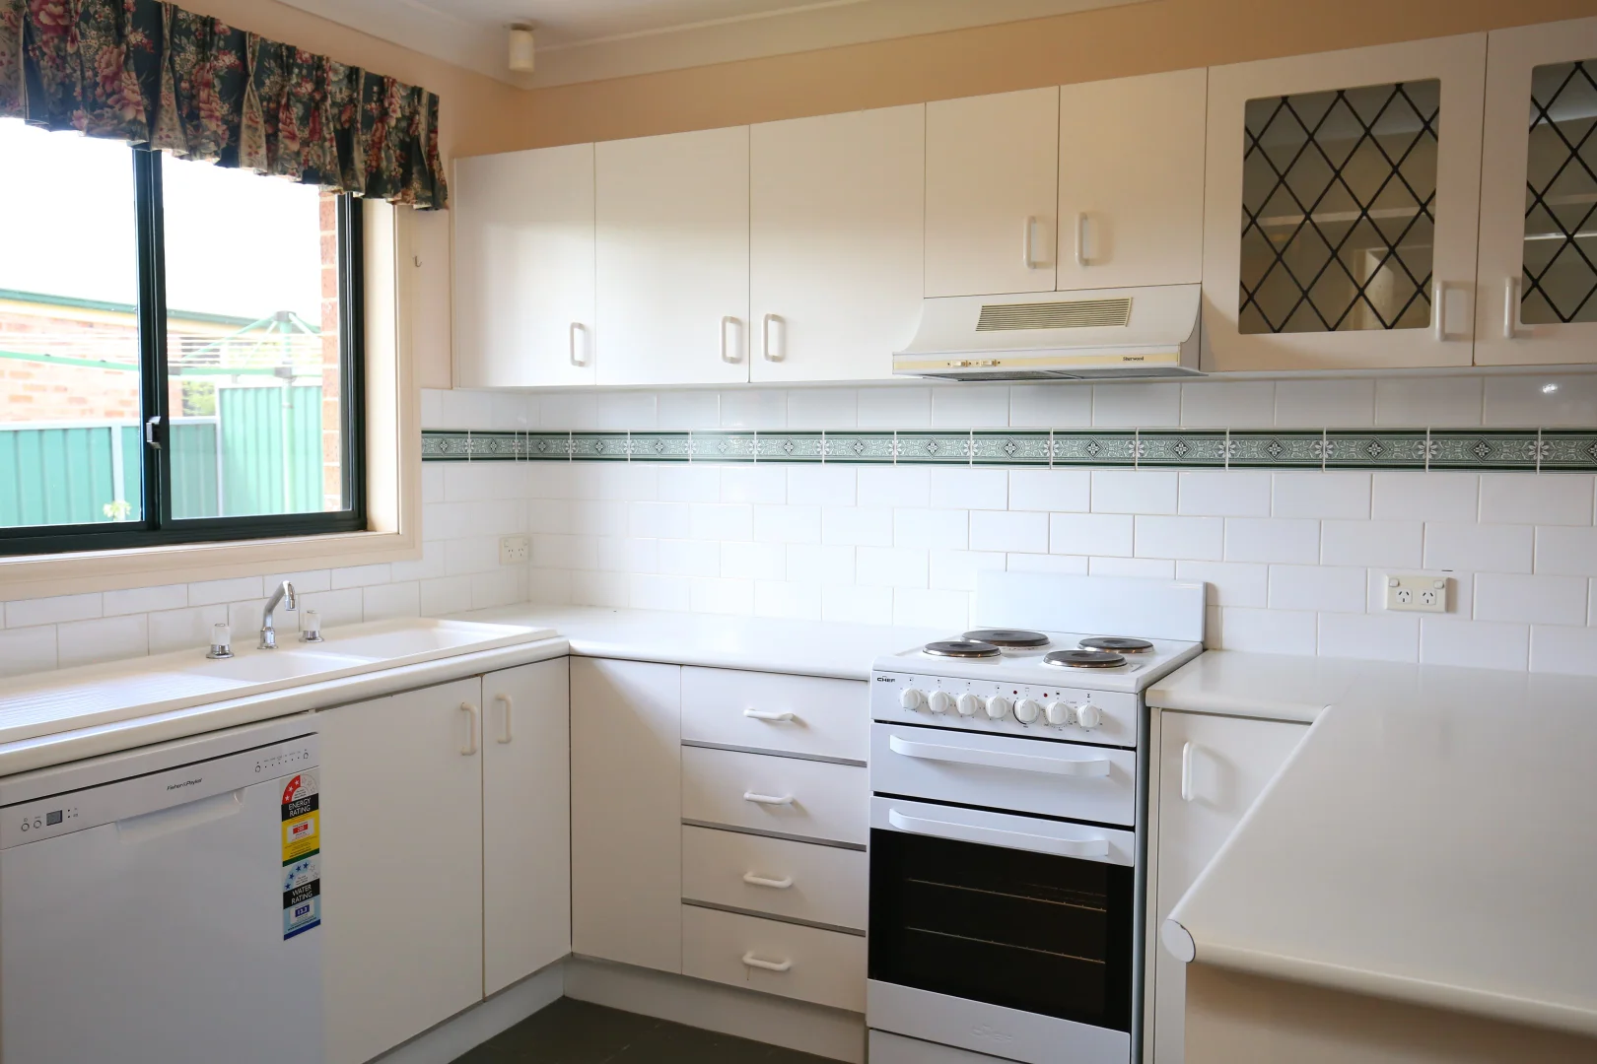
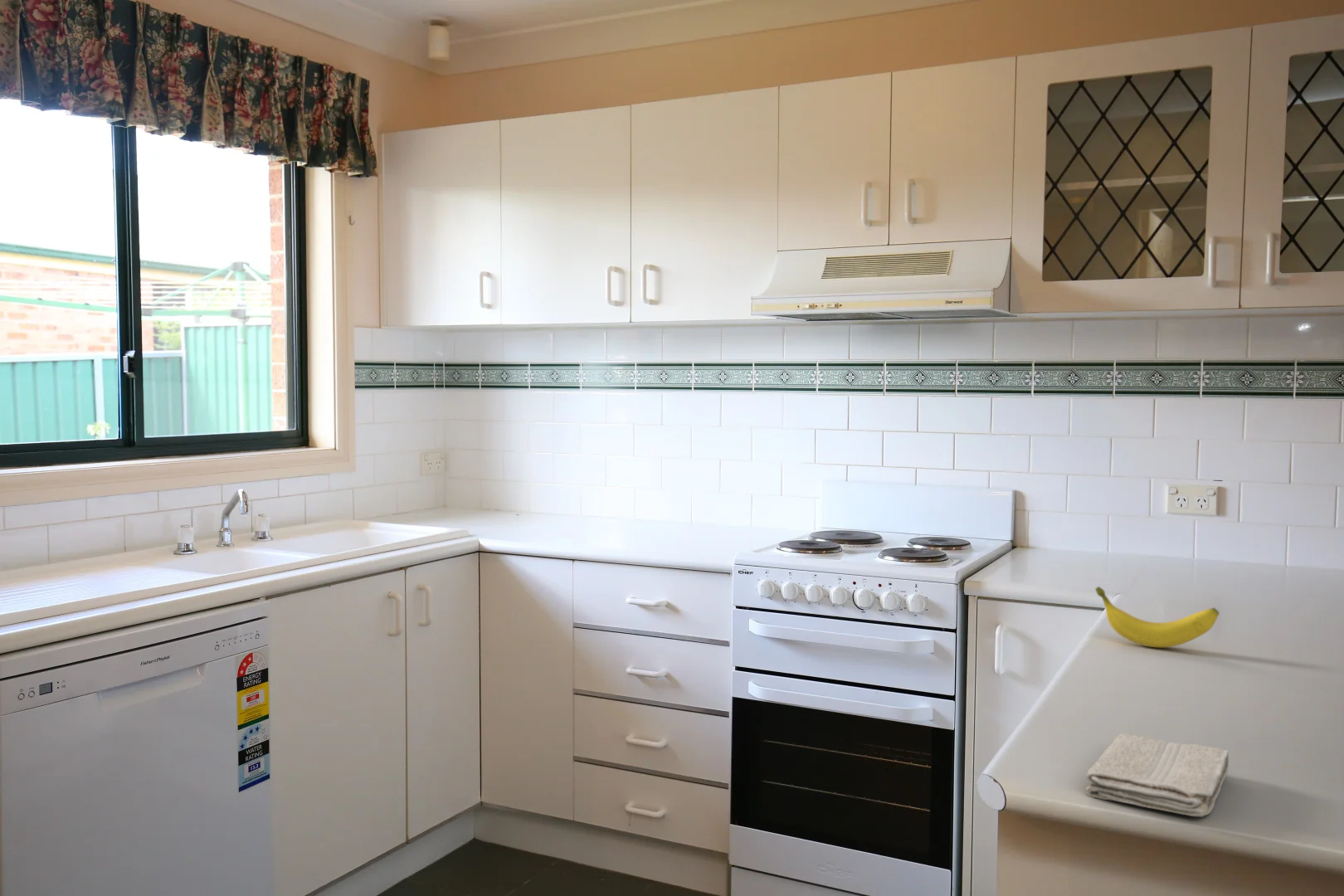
+ washcloth (1159, 769)
+ banana (1155, 622)
